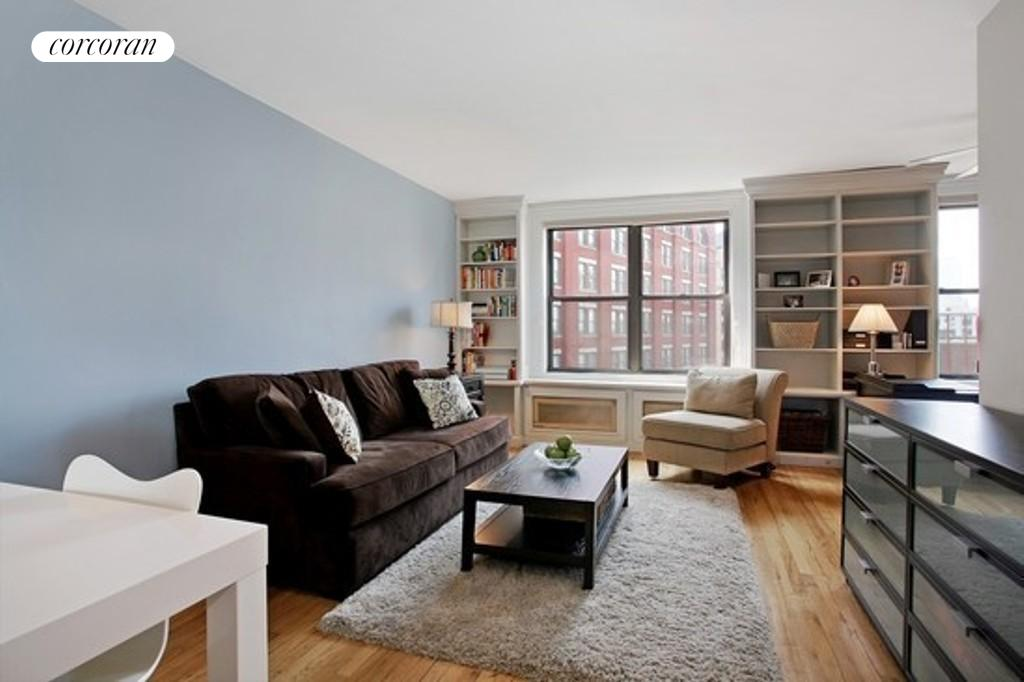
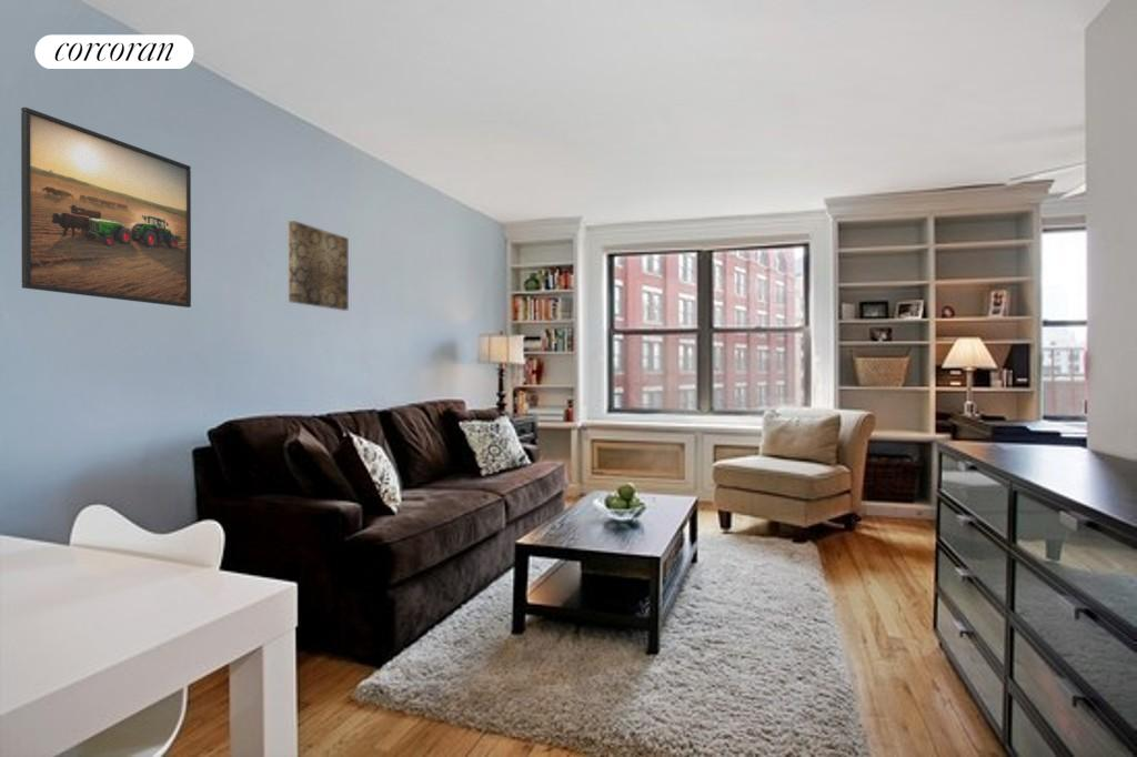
+ wall art (320, 268)
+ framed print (115, 219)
